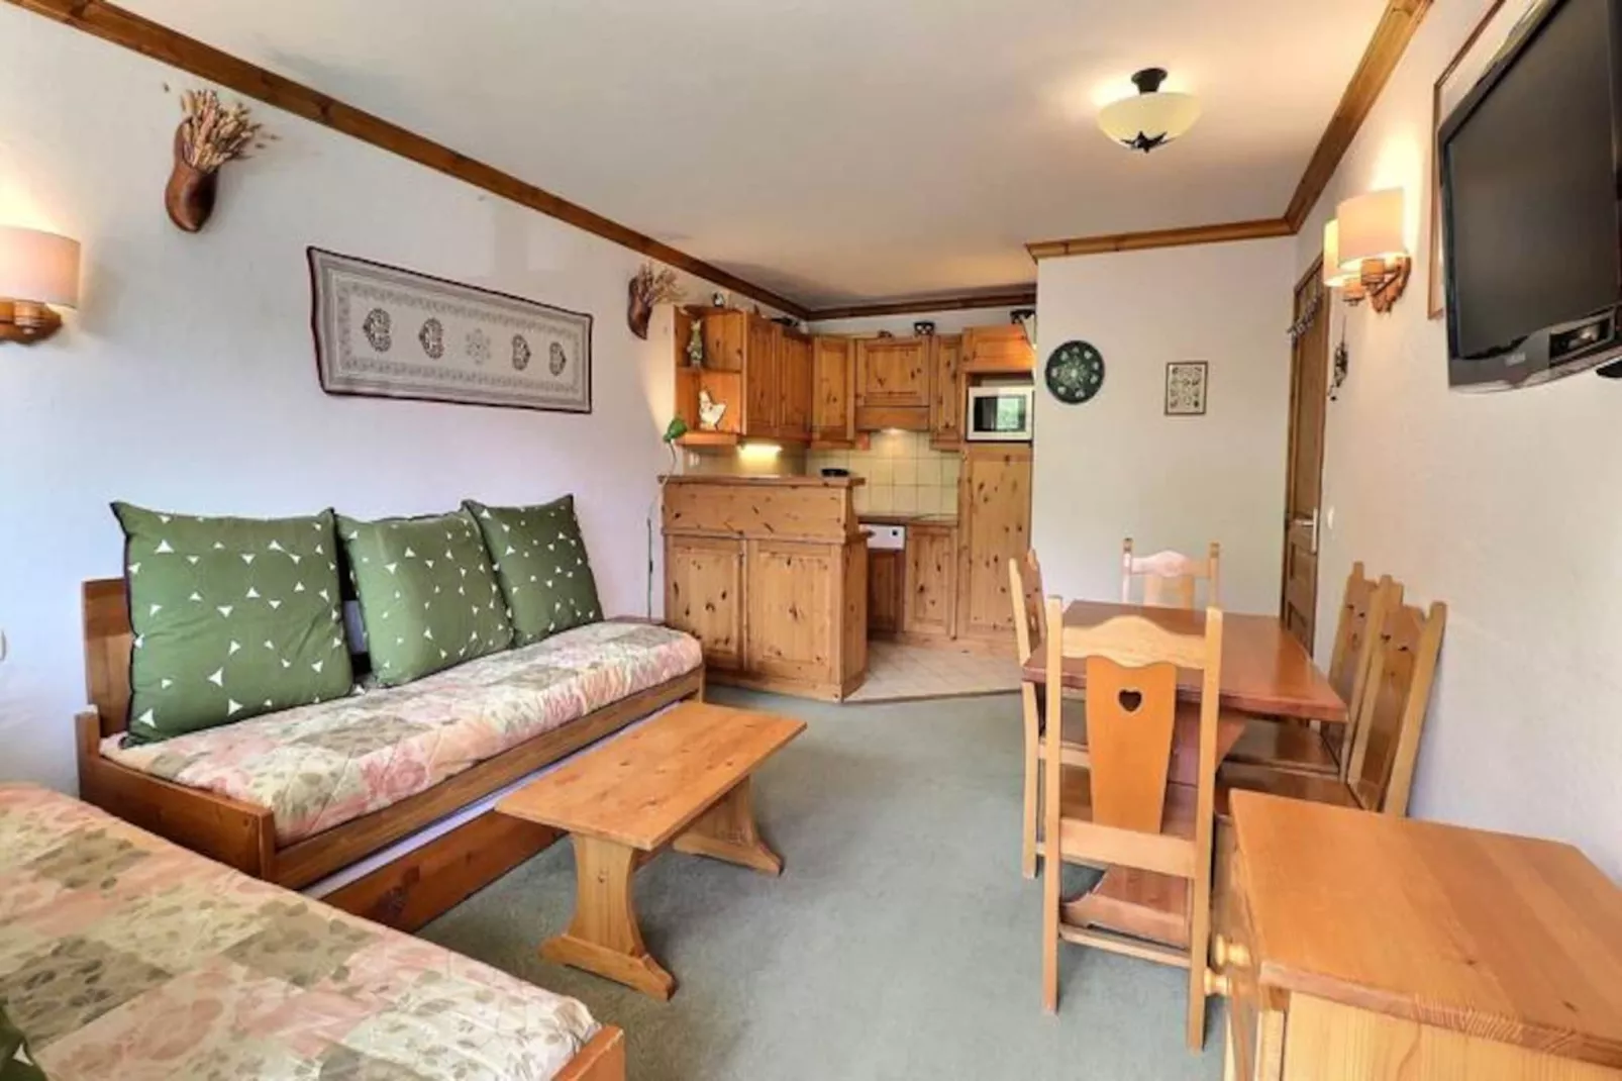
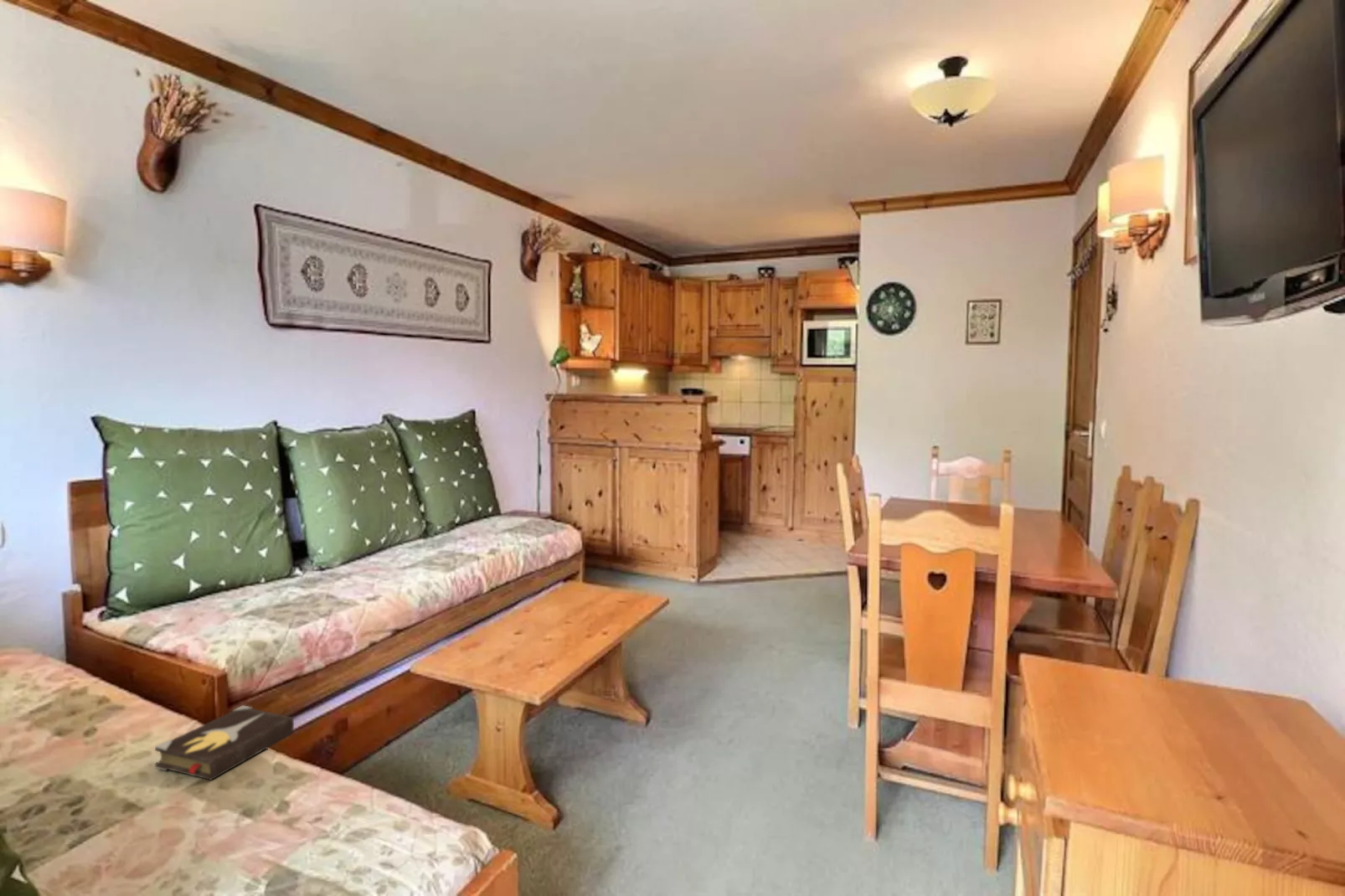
+ hardback book (228, 739)
